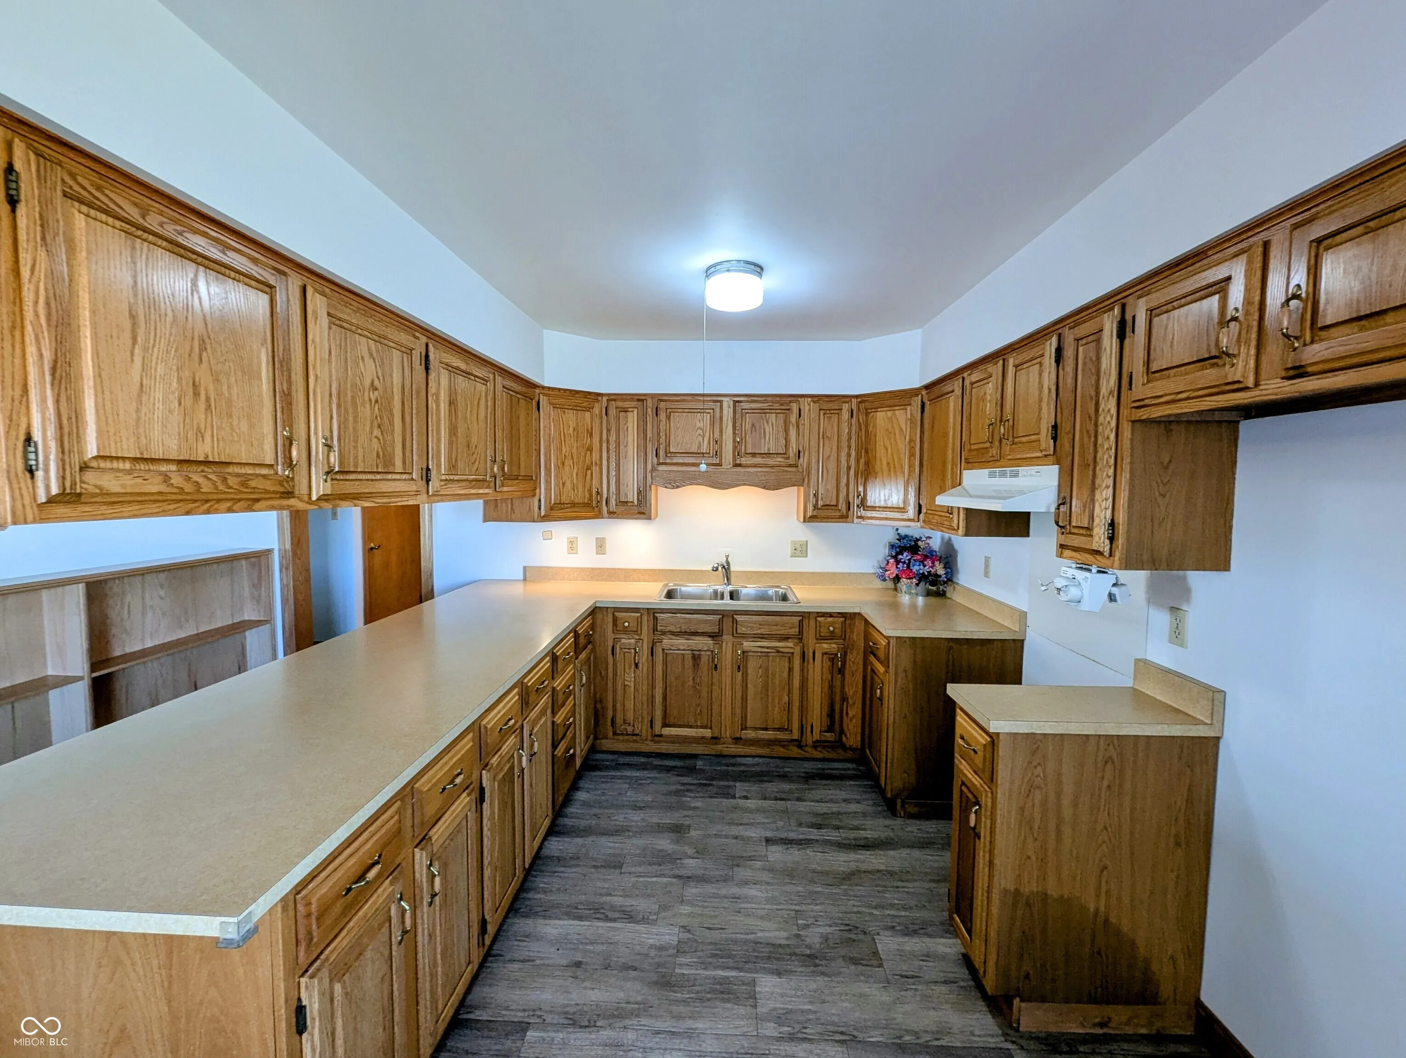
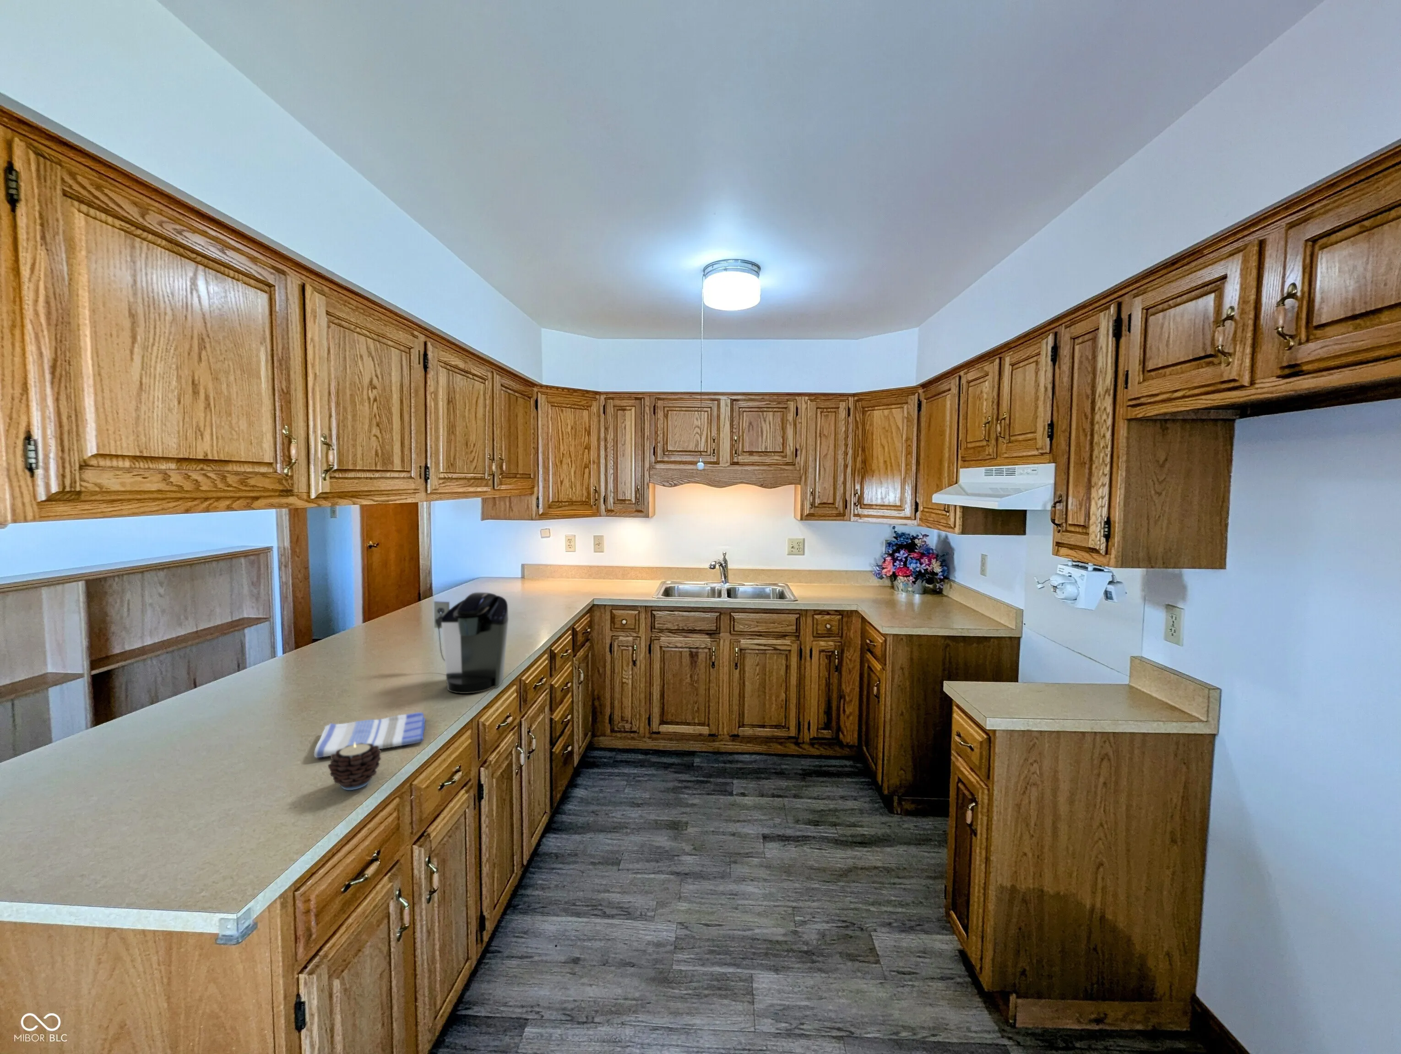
+ dish towel (373, 733)
+ candle (356, 763)
+ coffee maker (461, 638)
